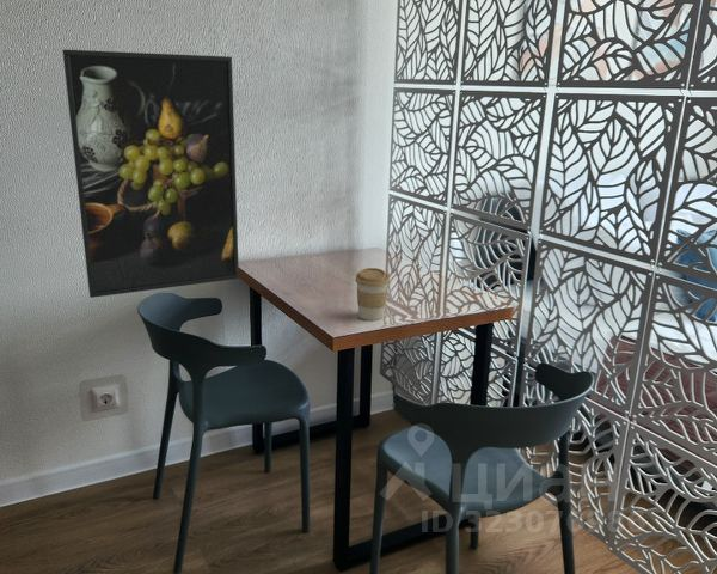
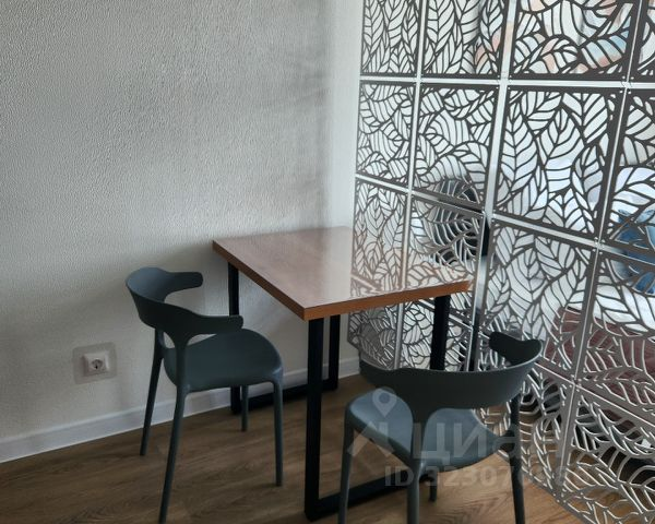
- coffee cup (372, 293)
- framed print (160, 176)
